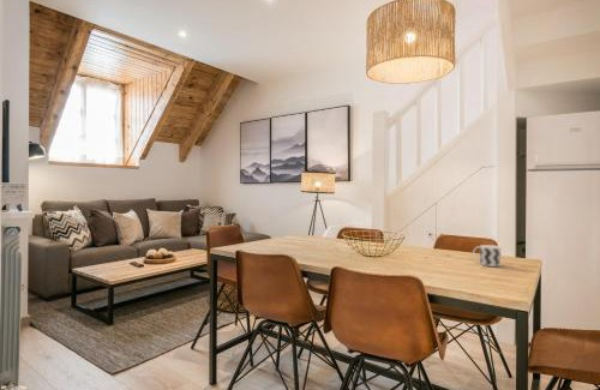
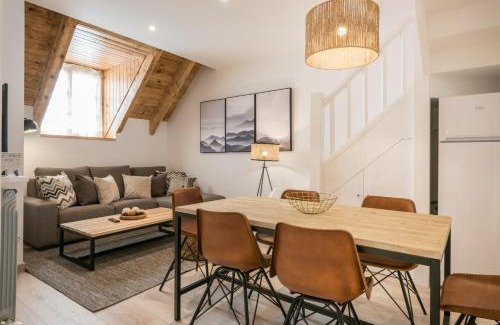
- cup (486, 254)
